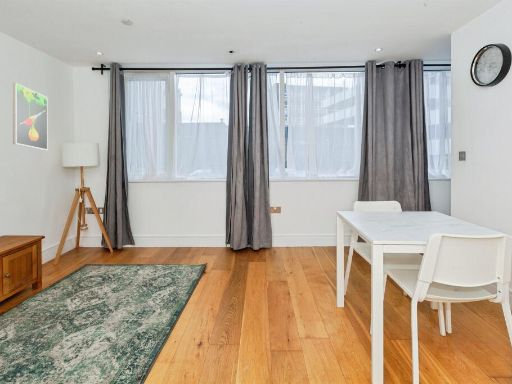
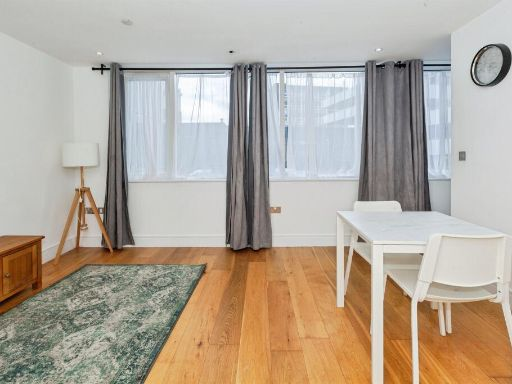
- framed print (31, 118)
